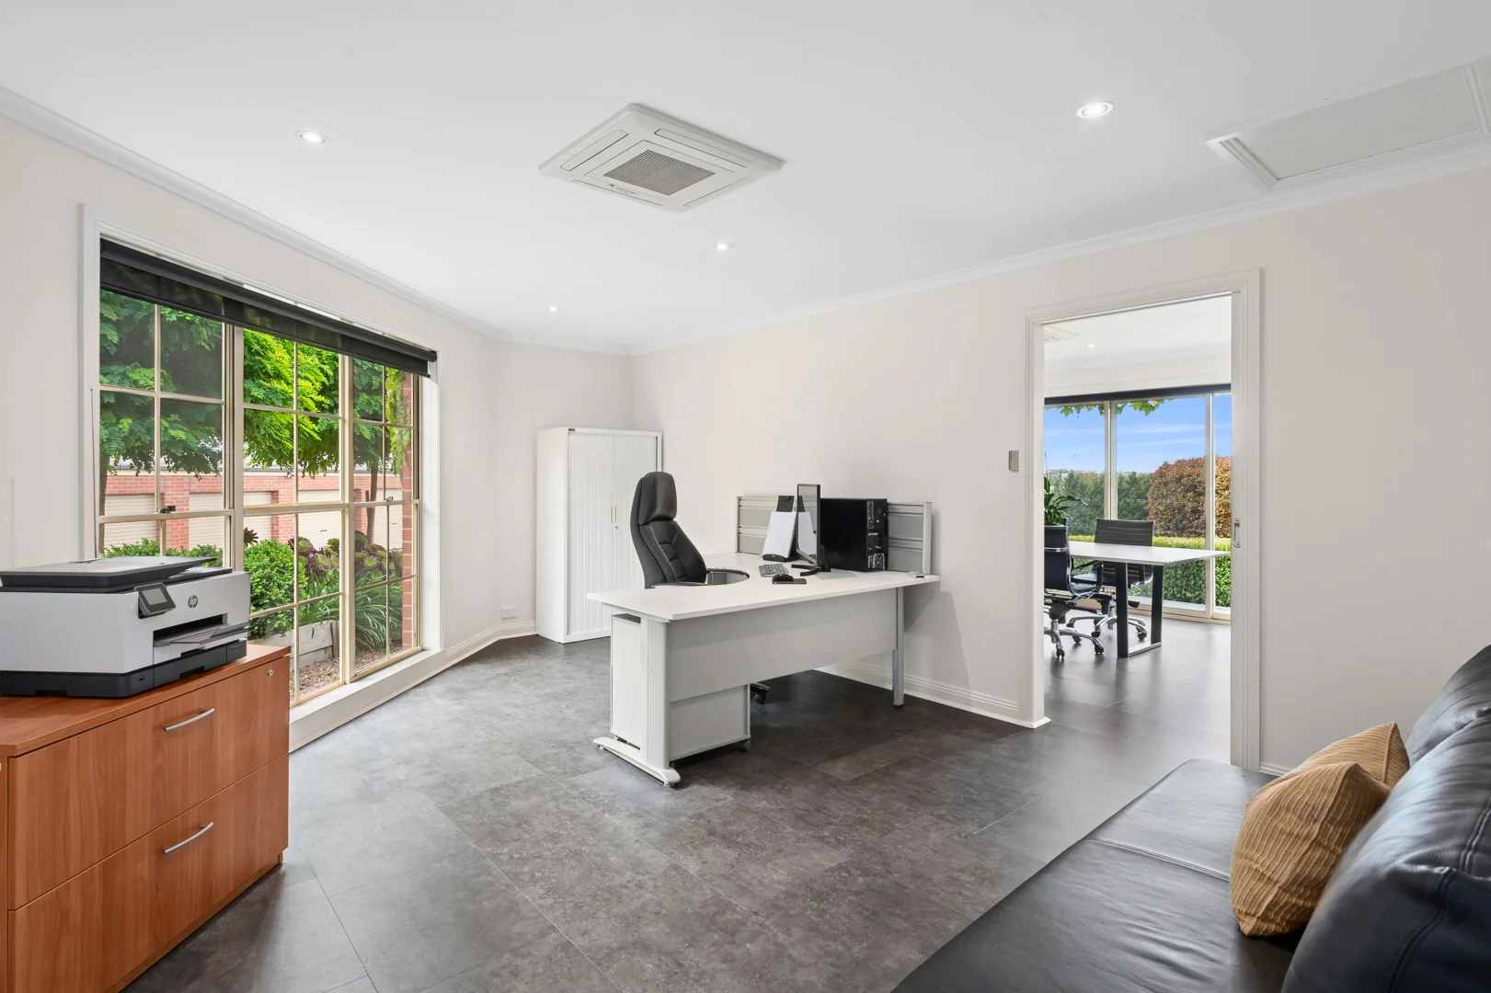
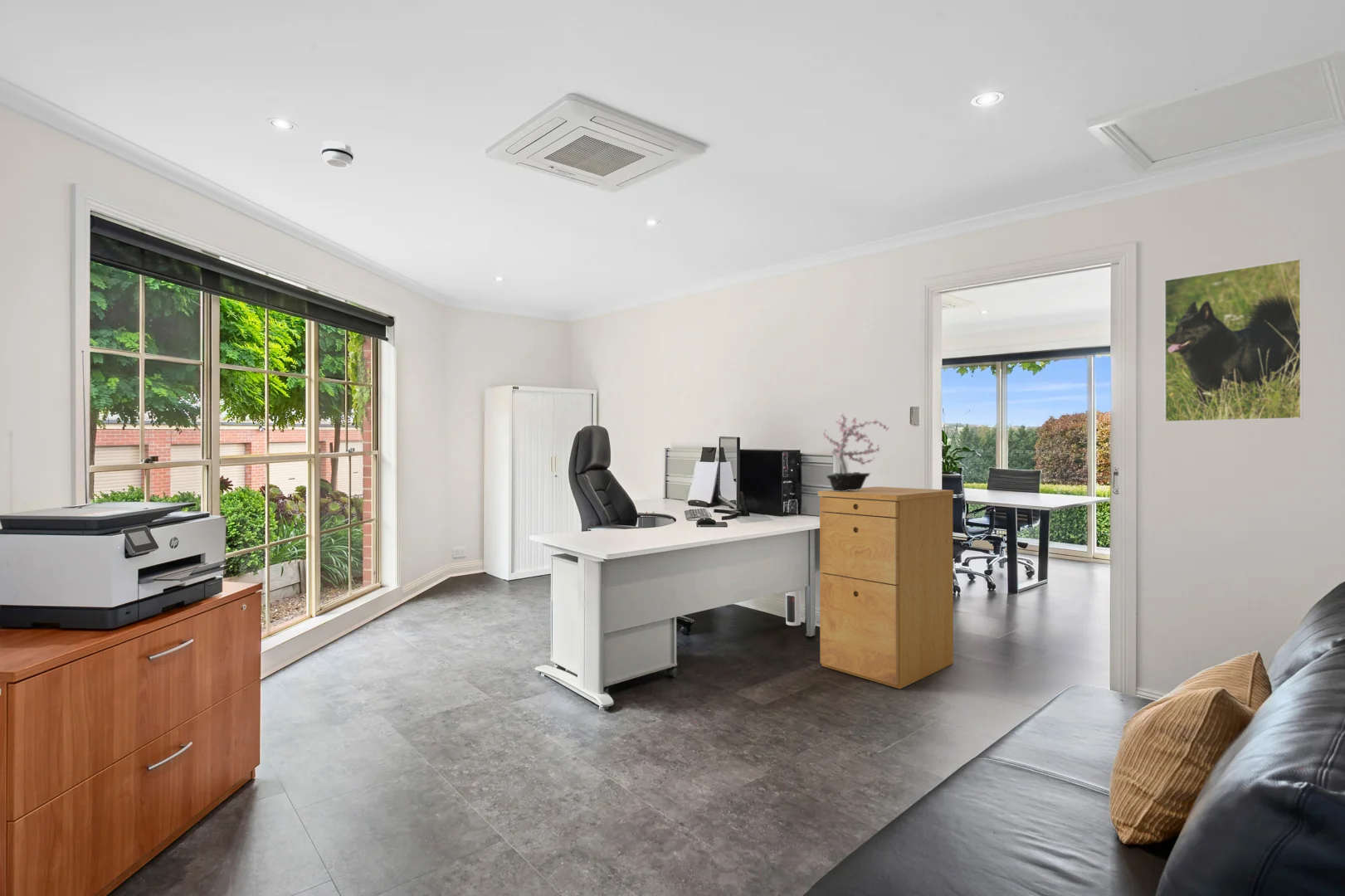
+ filing cabinet (886, 577)
+ speaker (793, 605)
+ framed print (1229, 345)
+ smoke detector (337, 154)
+ potted plant (857, 450)
